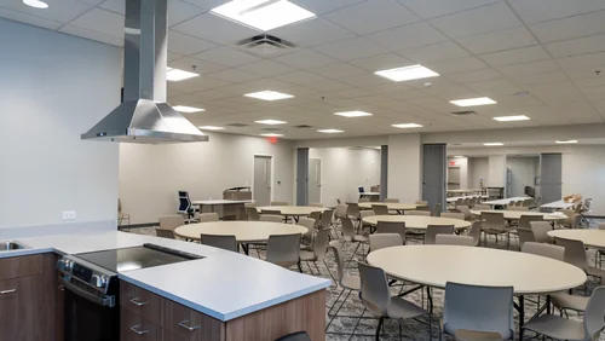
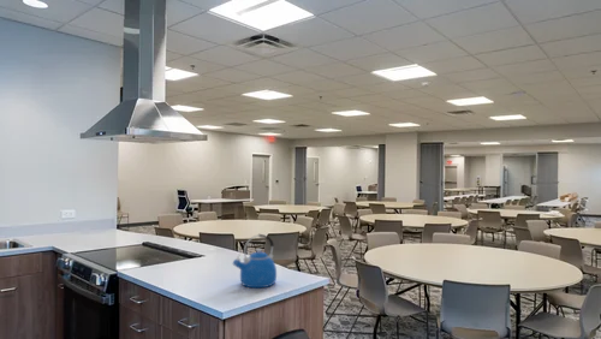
+ kettle (254, 258)
